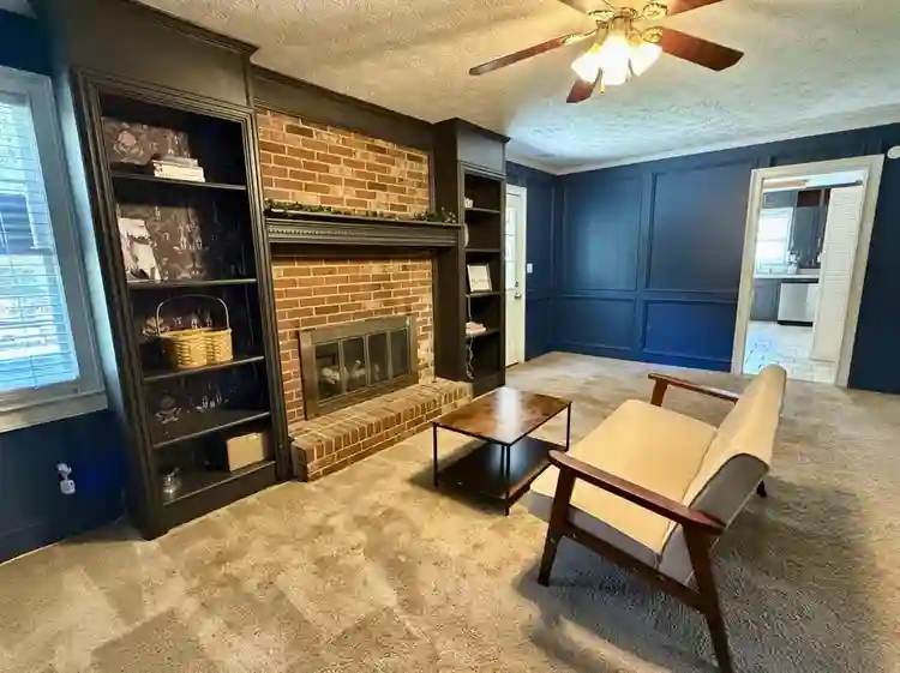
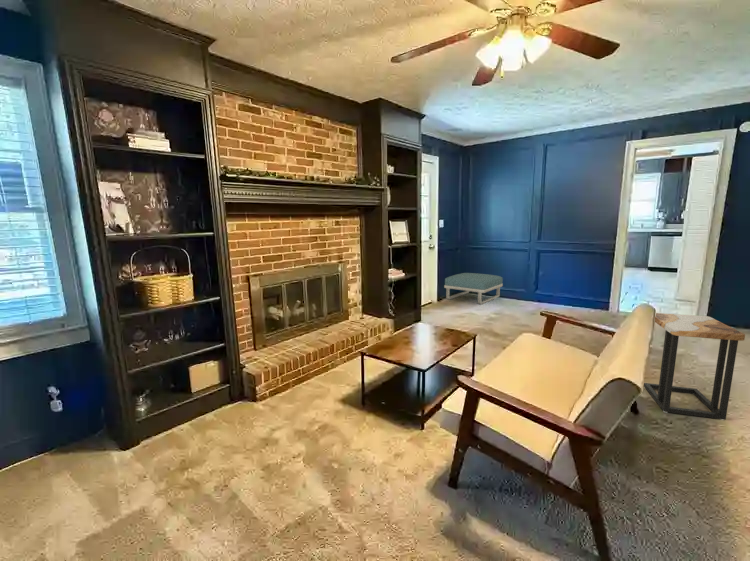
+ side table (675, 361)
+ footstool (473, 286)
